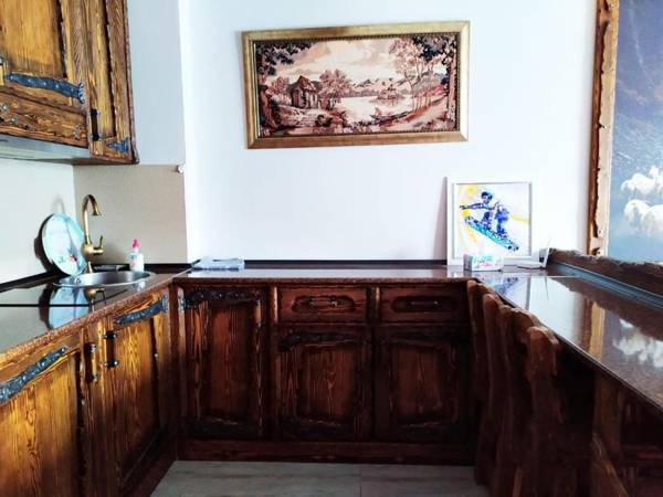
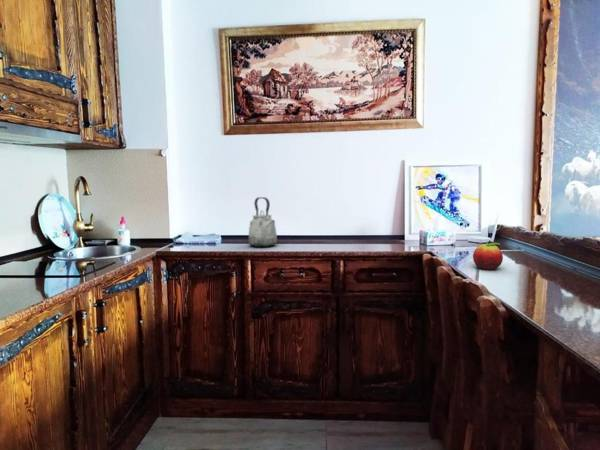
+ kettle (264, 222)
+ fruit (487, 255)
